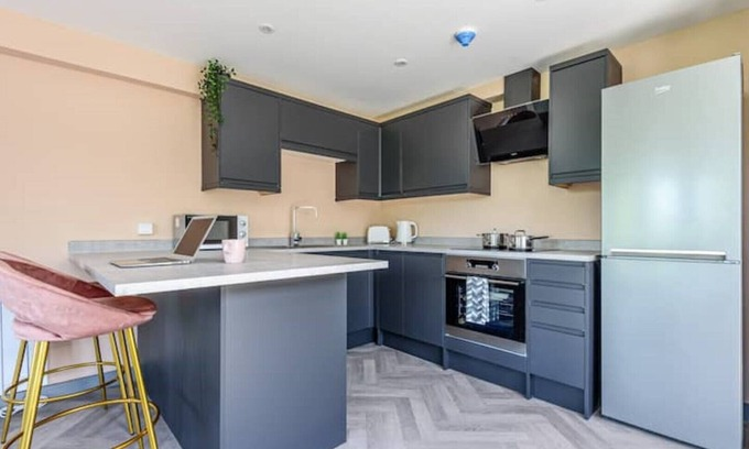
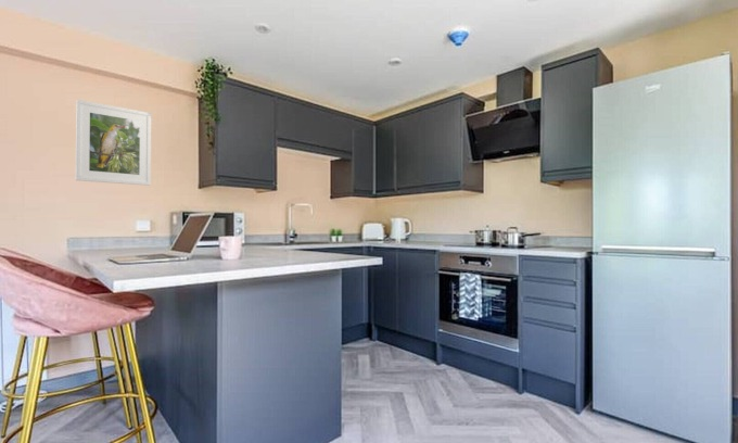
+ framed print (115, 144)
